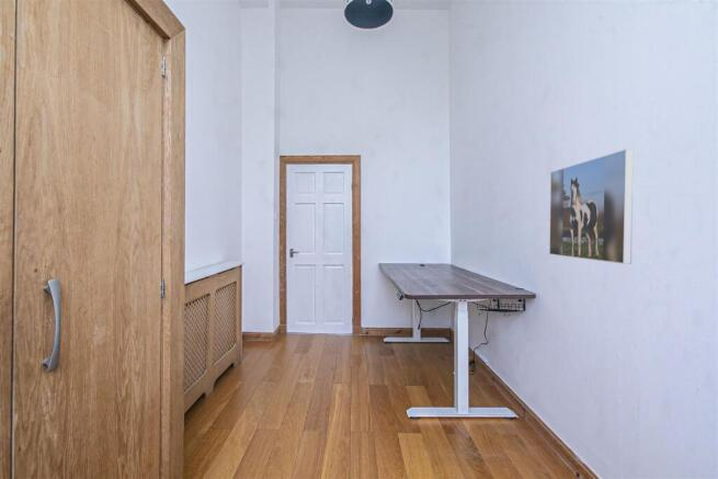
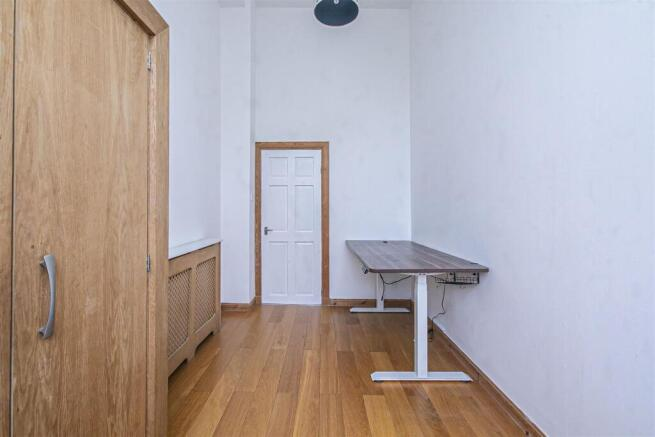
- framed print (584, 210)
